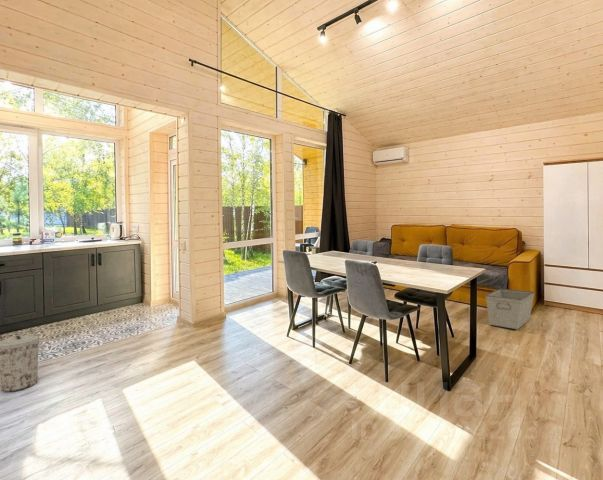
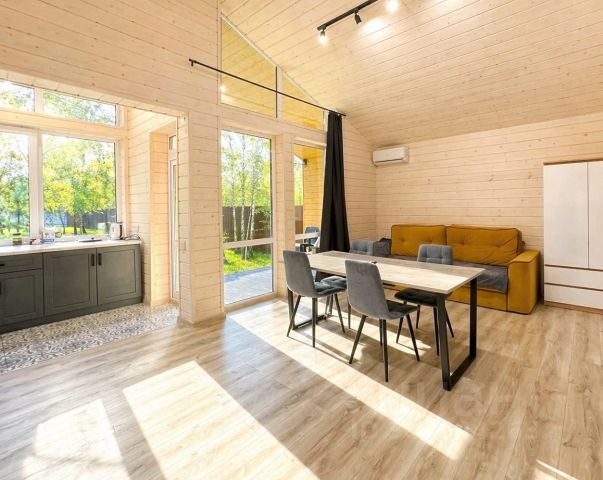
- trash can (19, 360)
- storage bin (510, 307)
